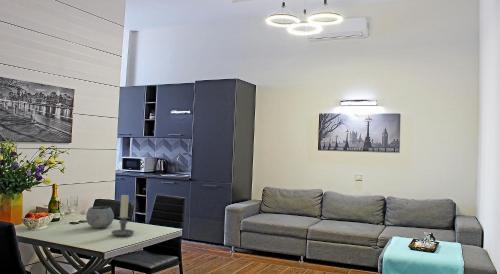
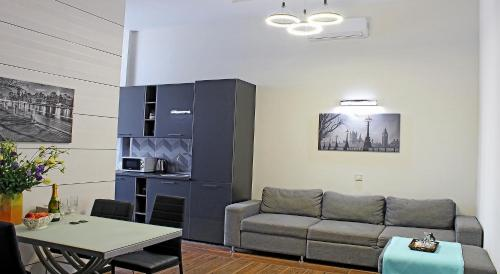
- candle holder (124, 214)
- bowl (100, 217)
